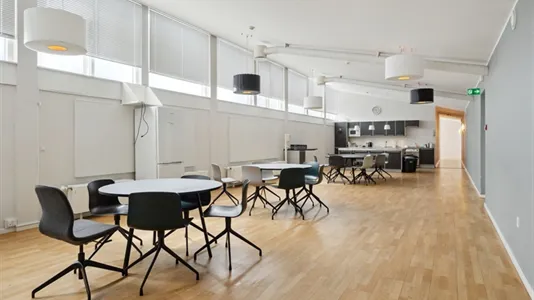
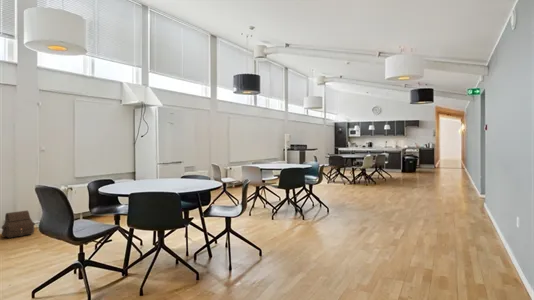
+ satchel (17, 223)
